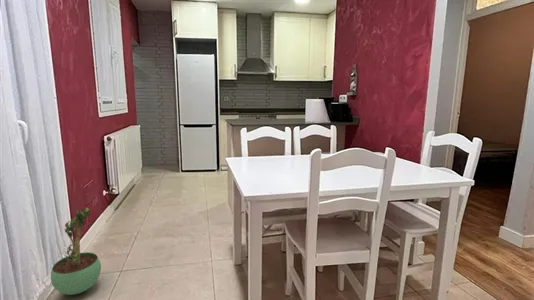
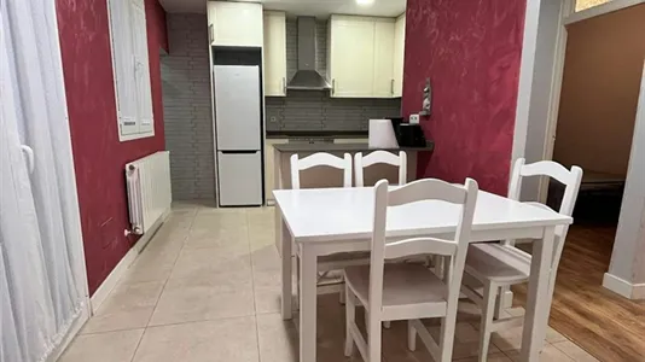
- potted plant (75, 250)
